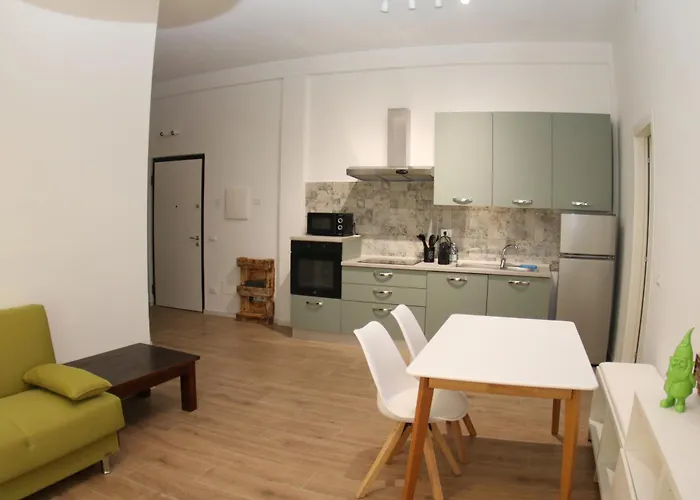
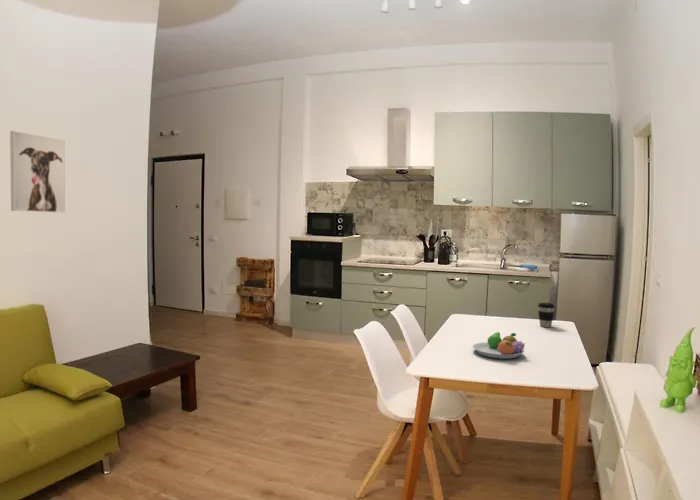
+ coffee cup (545, 314)
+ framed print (39, 174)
+ fruit bowl (498, 343)
